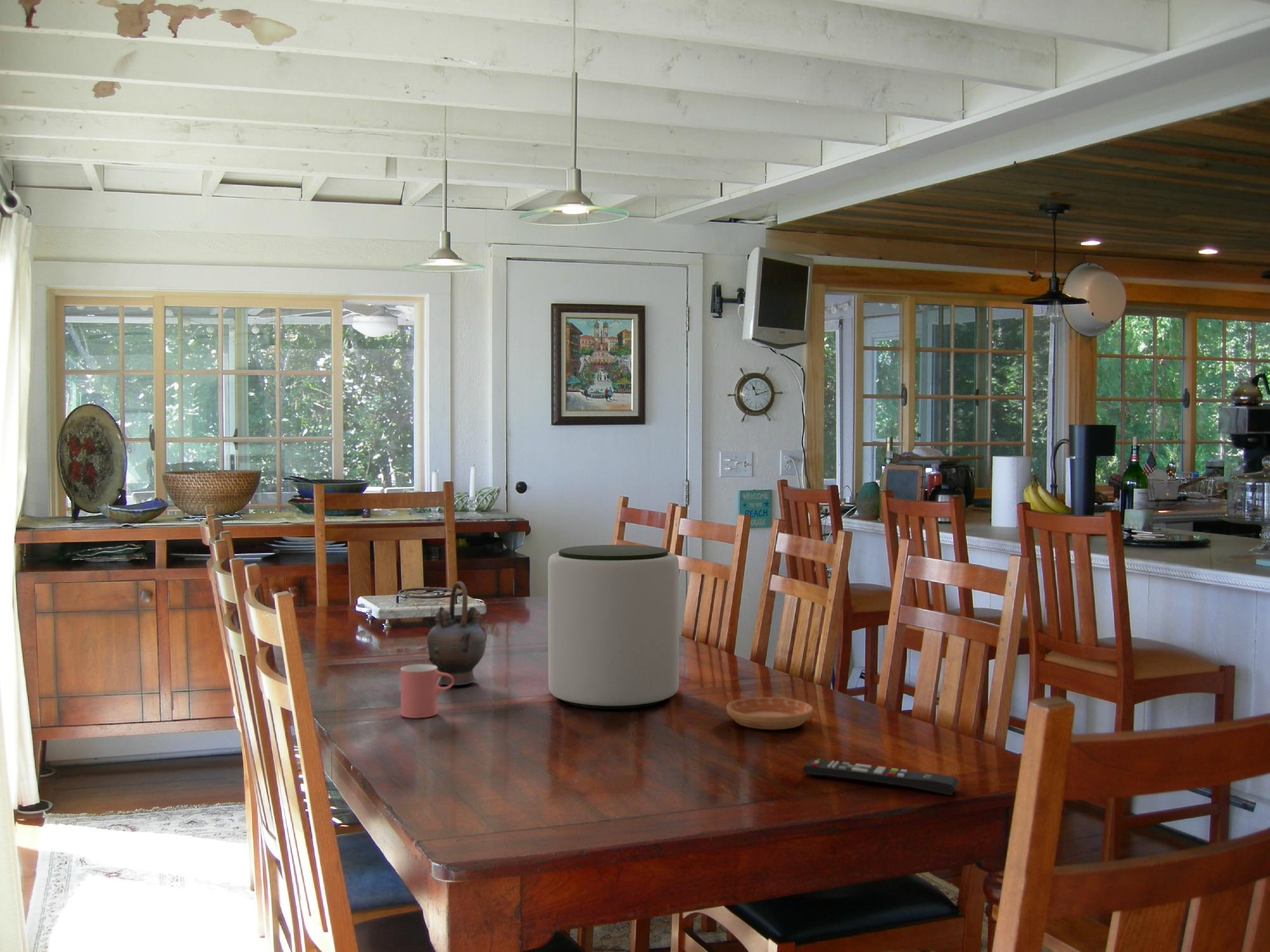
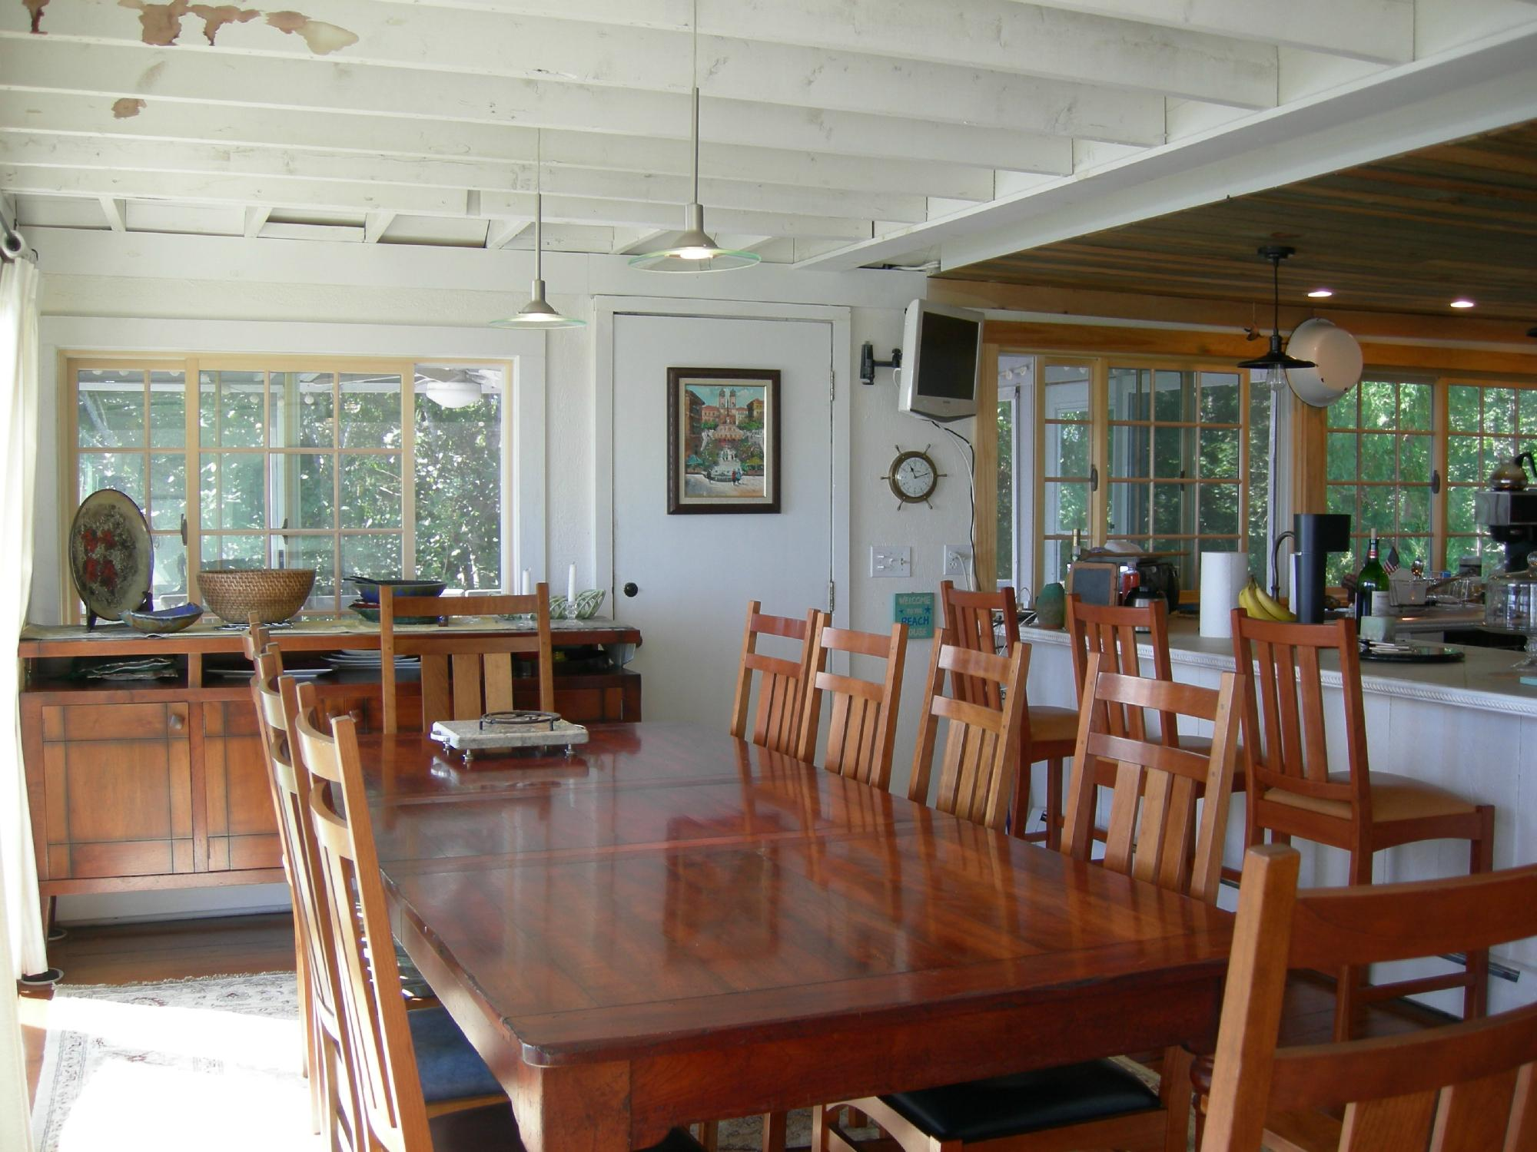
- remote control (879, 776)
- saucer (769, 713)
- cup (427, 690)
- teapot (458, 633)
- plant pot (613, 623)
